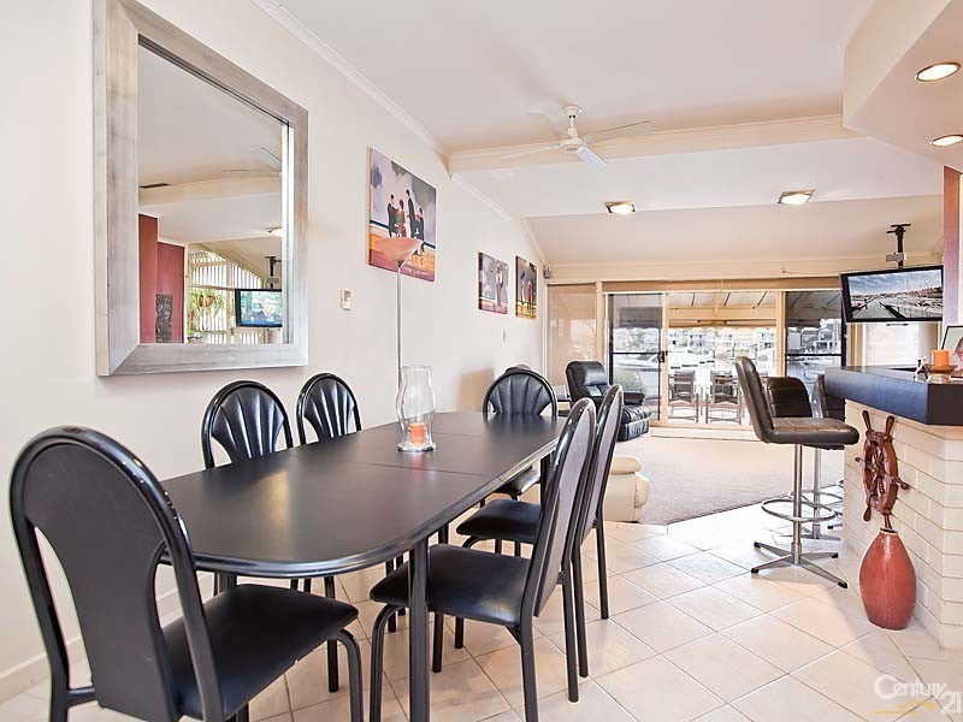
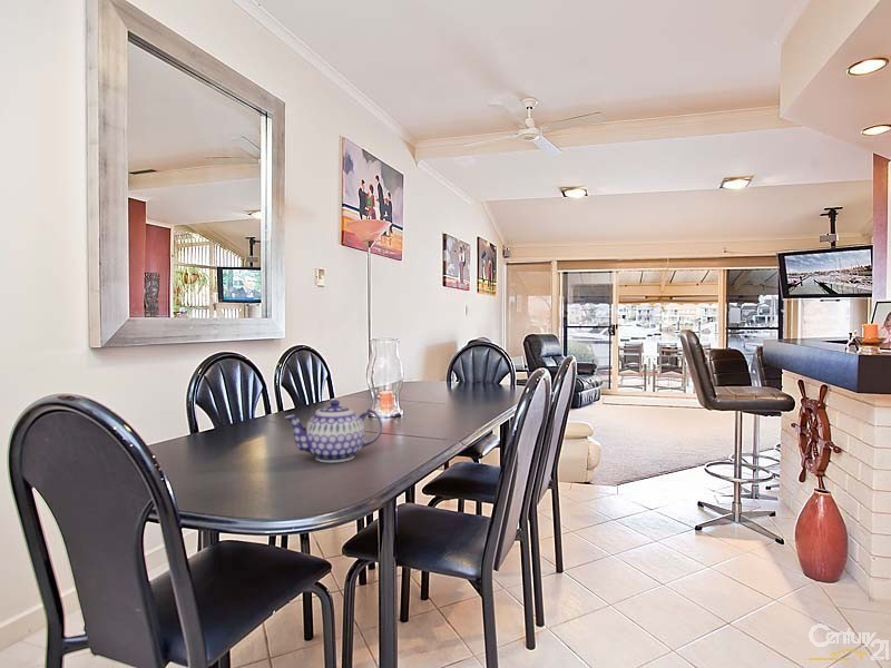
+ teapot (334, 429)
